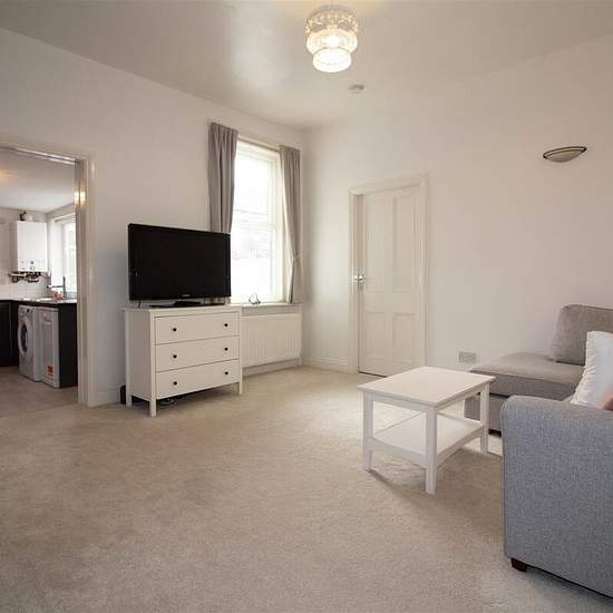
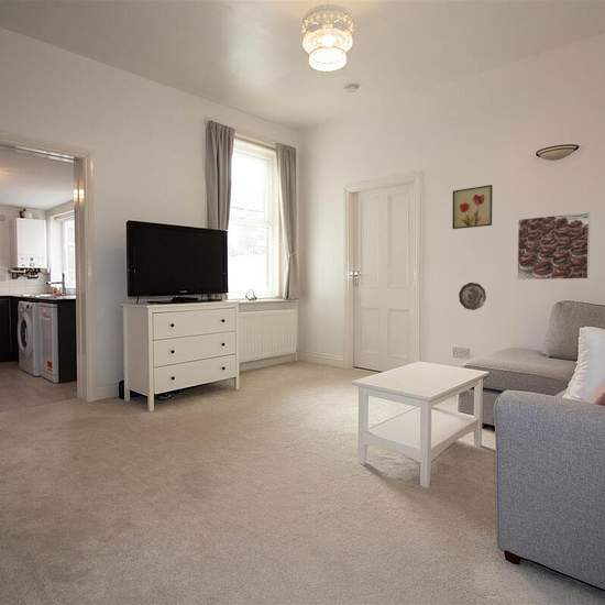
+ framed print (551, 248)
+ wall art (472, 207)
+ decorative plate (472, 296)
